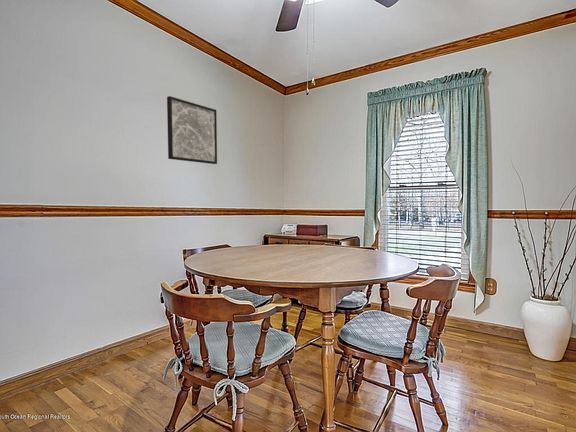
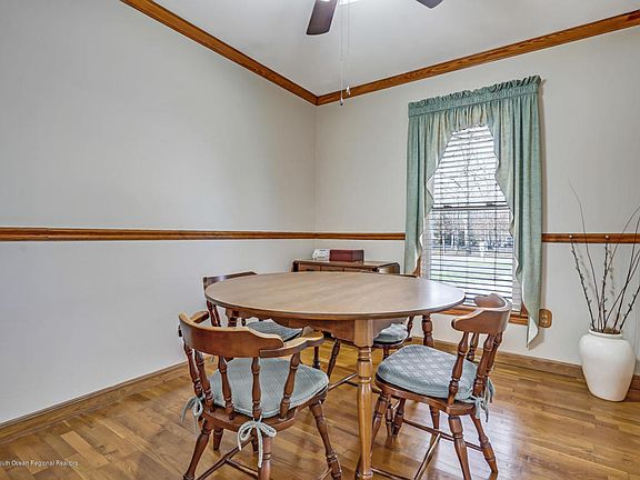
- wall art (193, 132)
